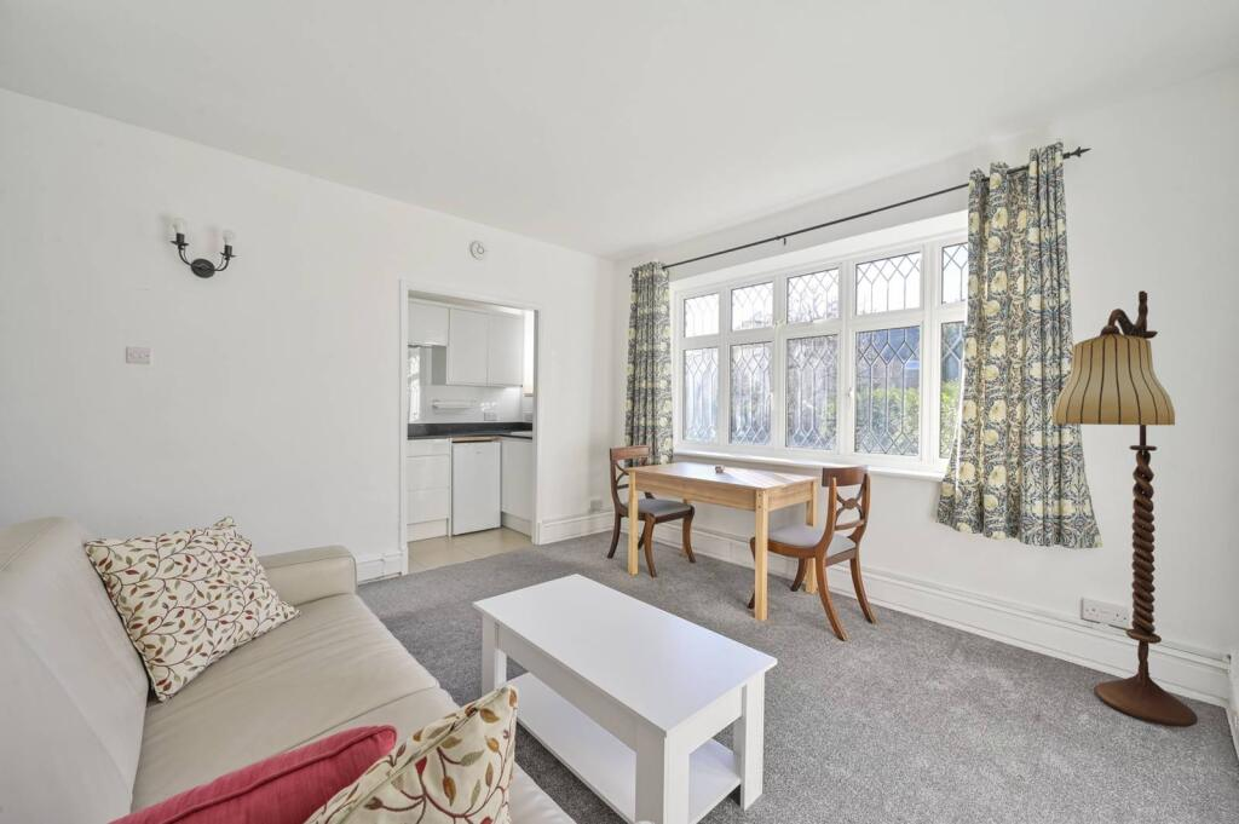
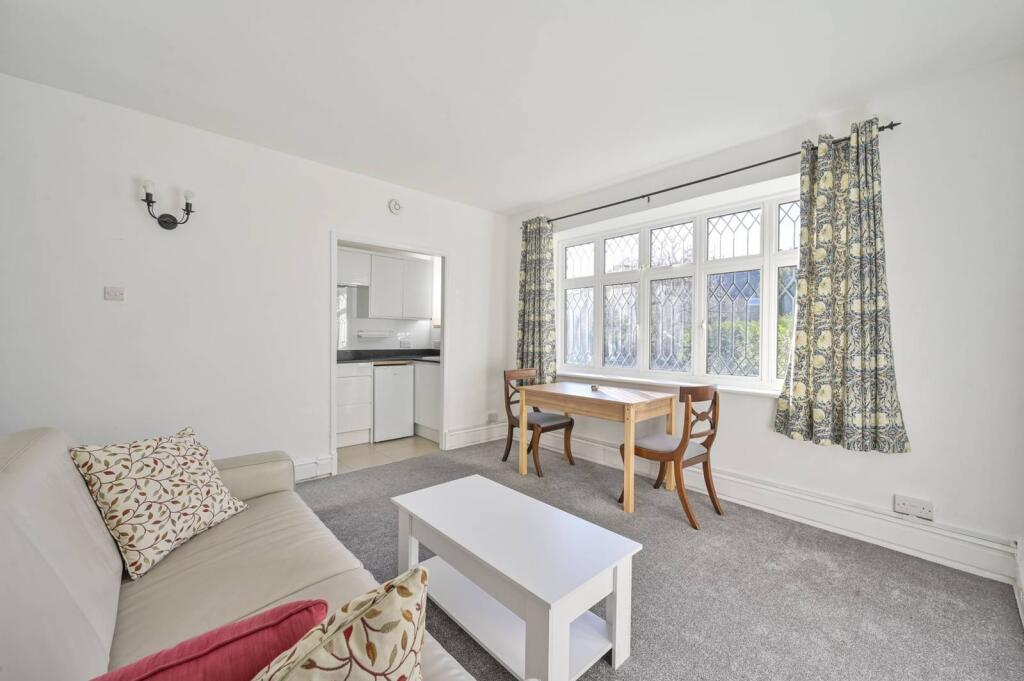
- floor lamp (1133, 506)
